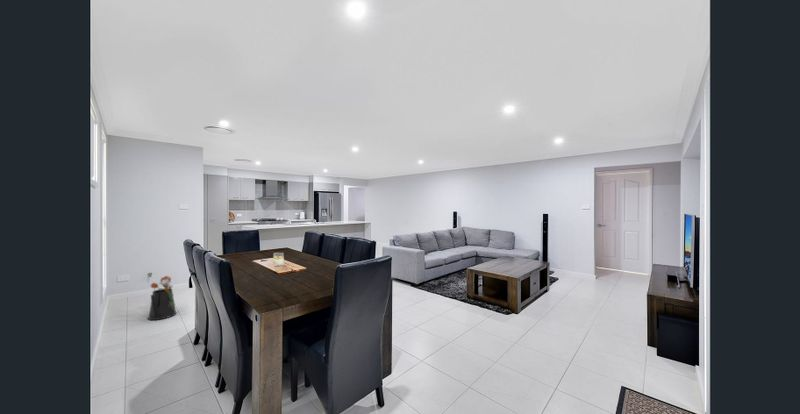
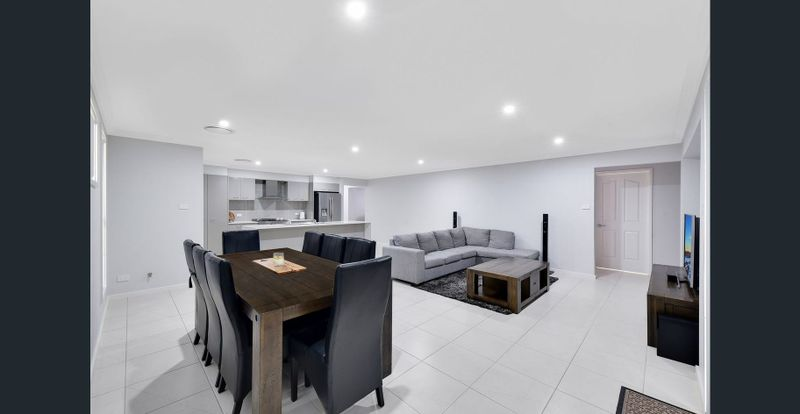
- watering can (162, 296)
